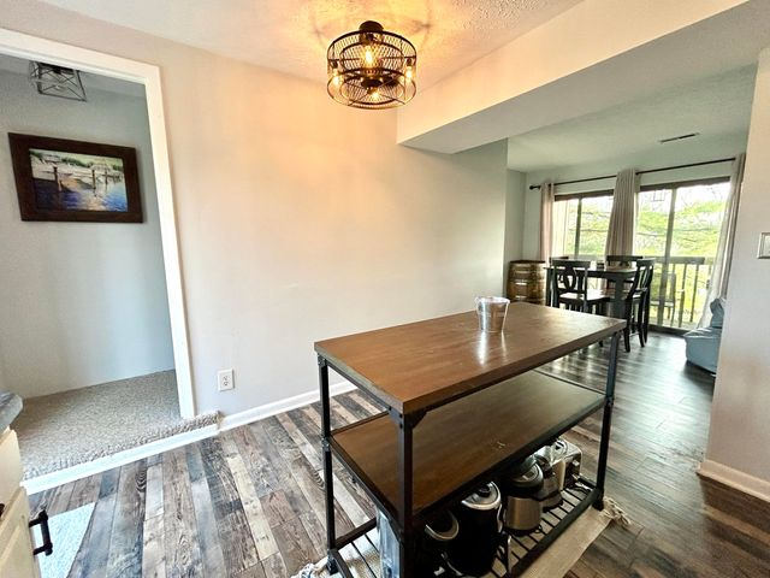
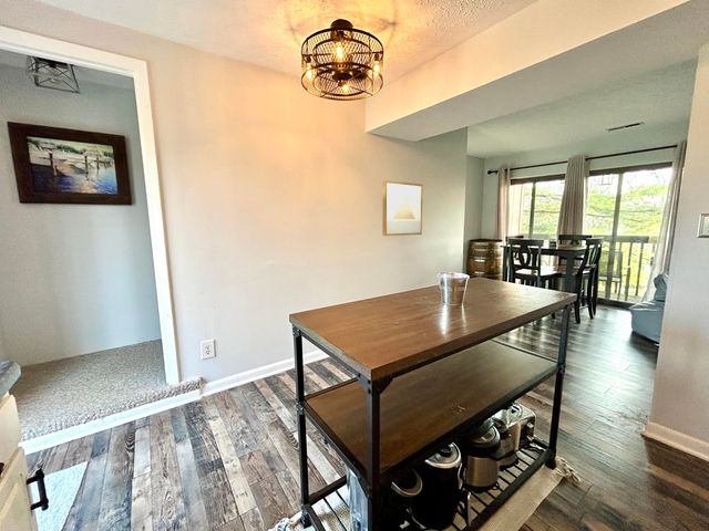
+ wall art (403, 209)
